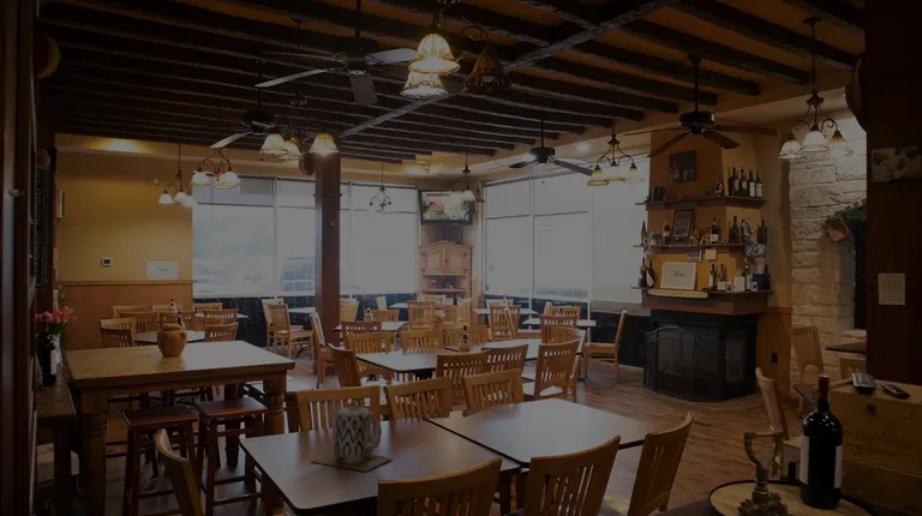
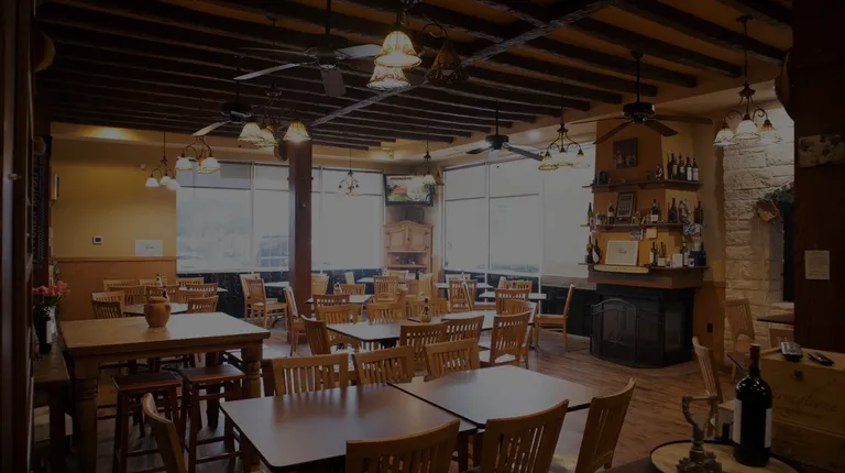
- teapot (352, 430)
